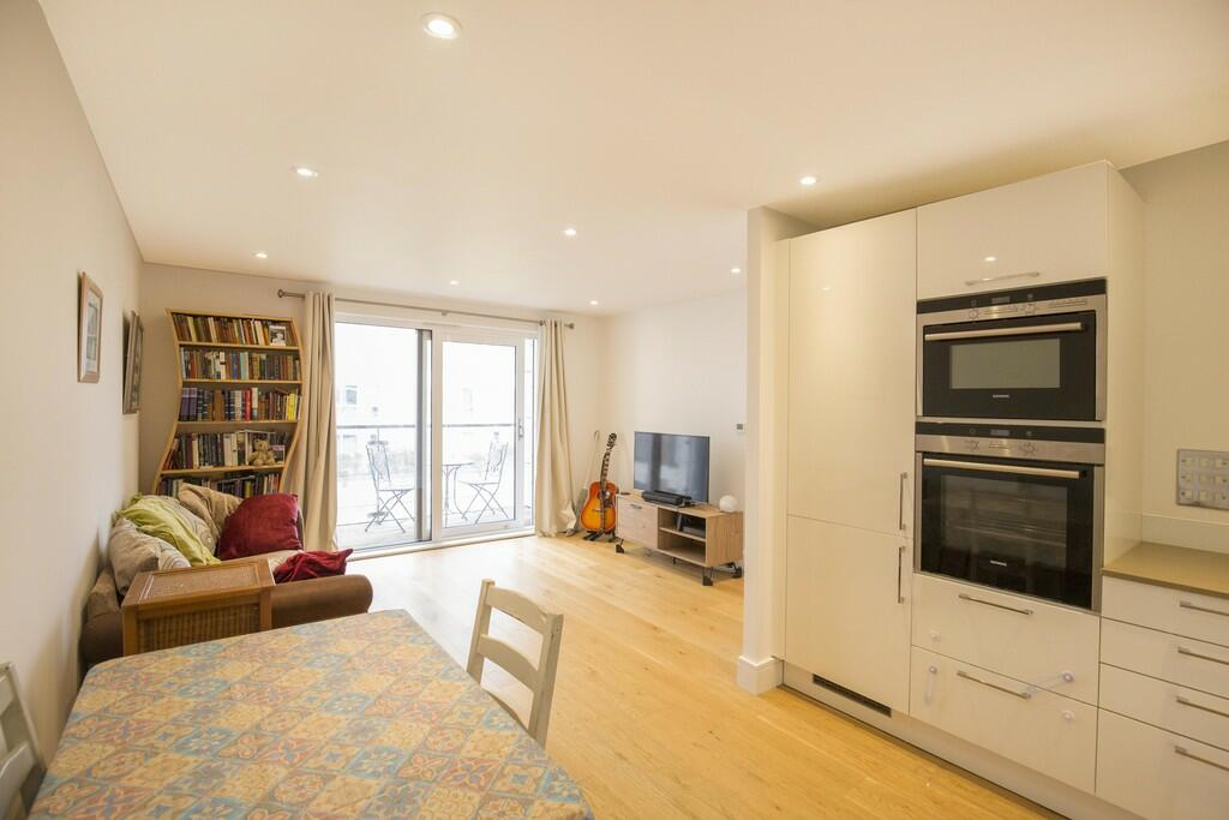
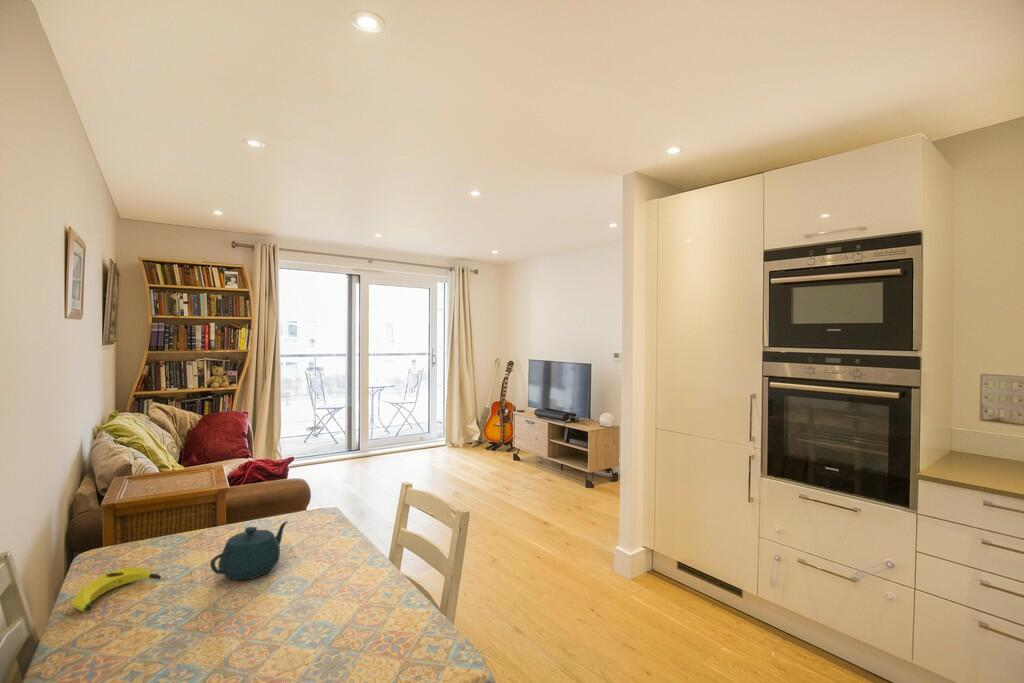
+ banana (117, 586)
+ teapot (252, 548)
